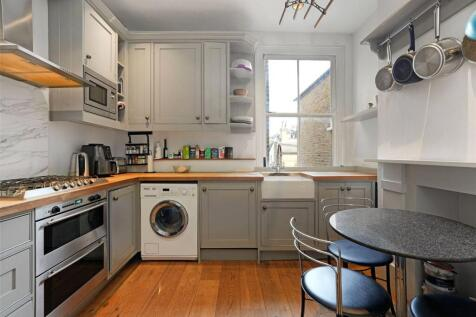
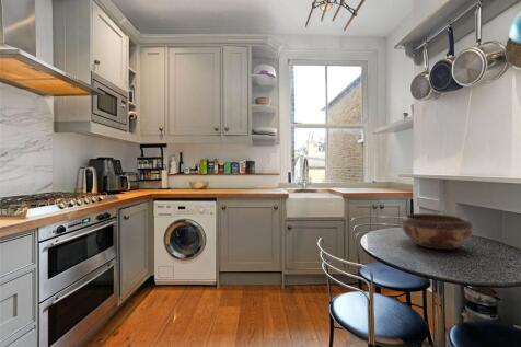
+ decorative bowl (435, 231)
